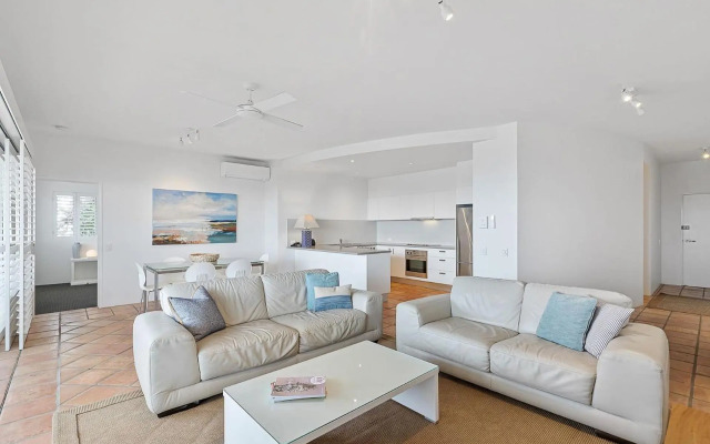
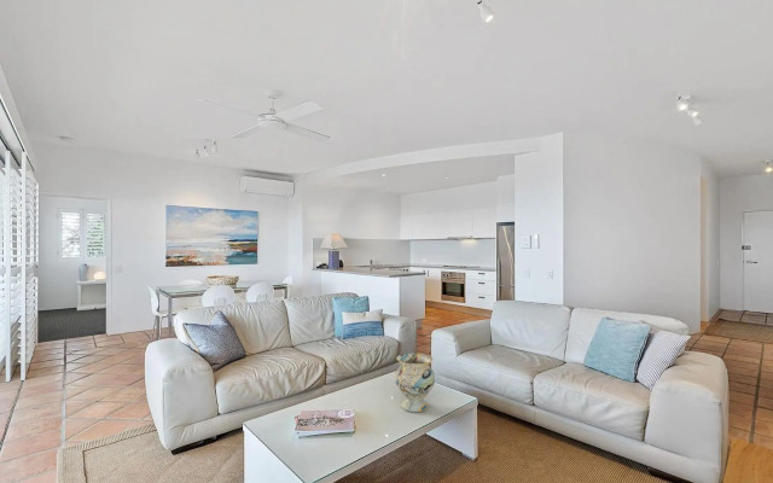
+ decorative vase (414, 382)
